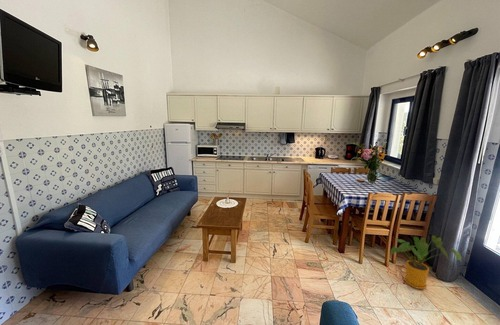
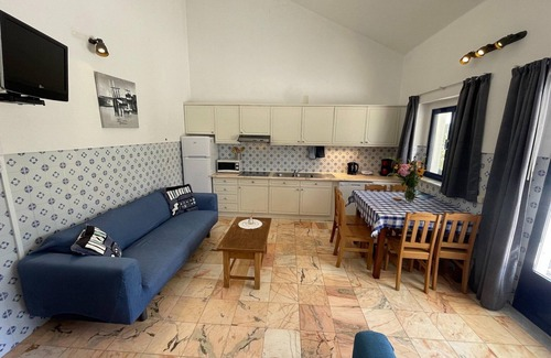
- house plant (418, 259)
